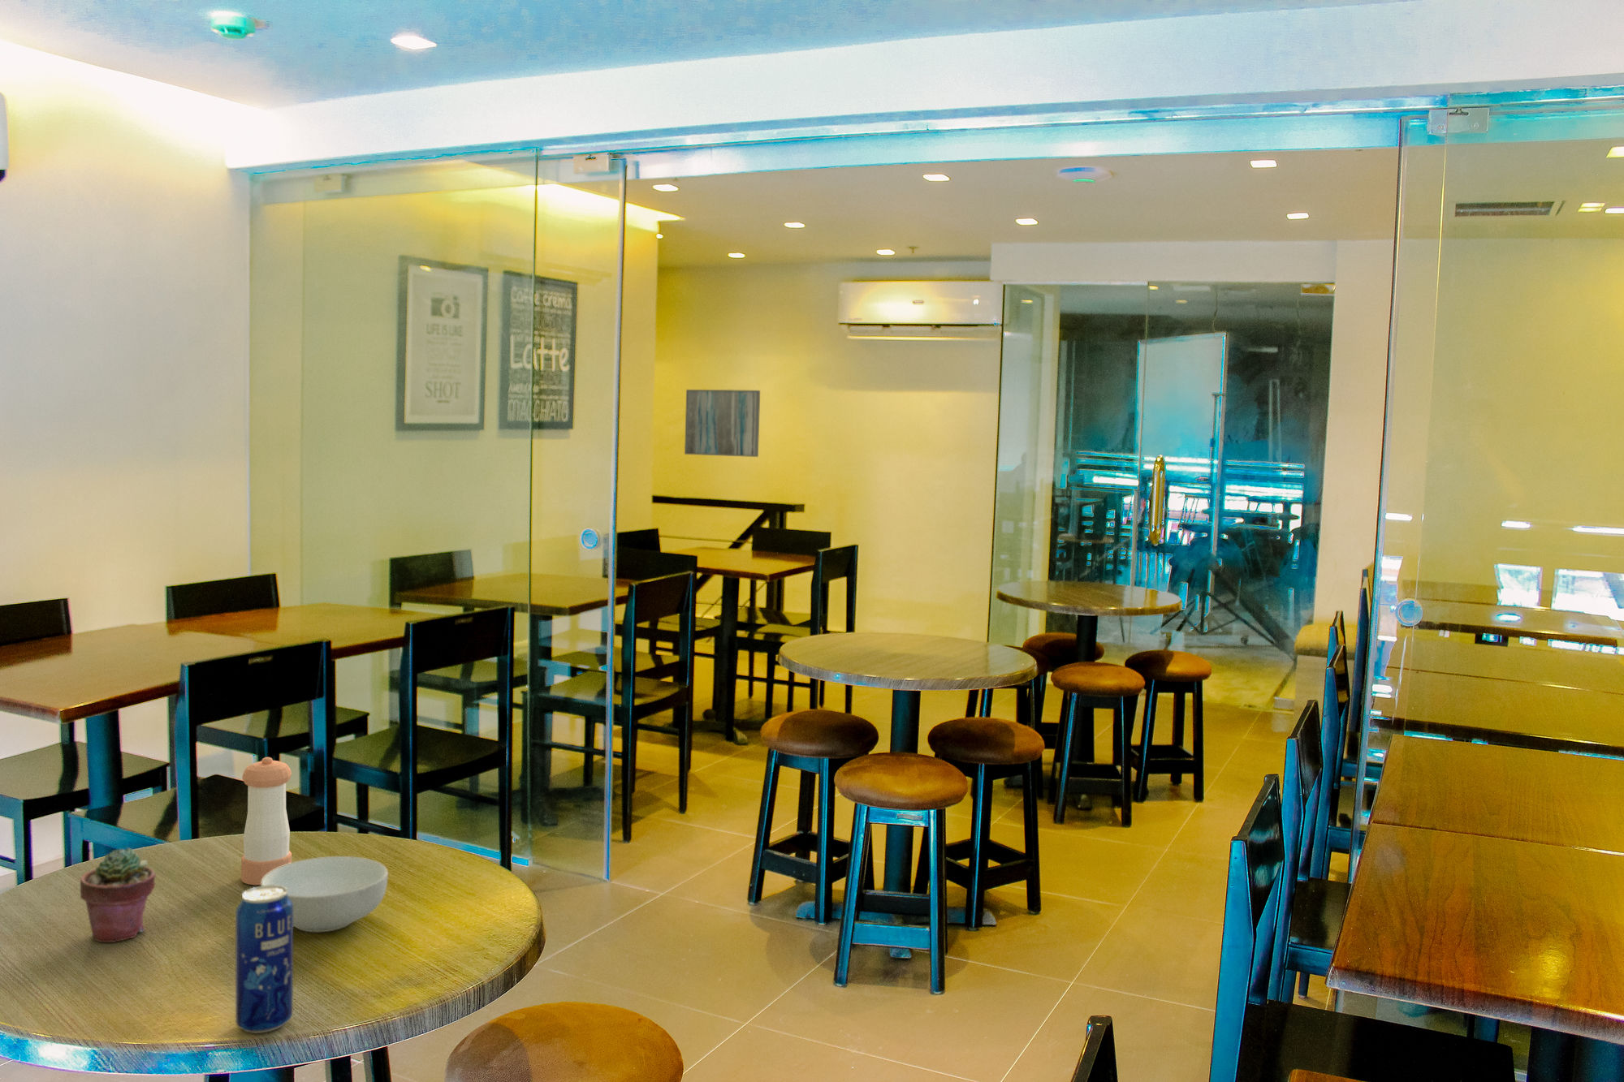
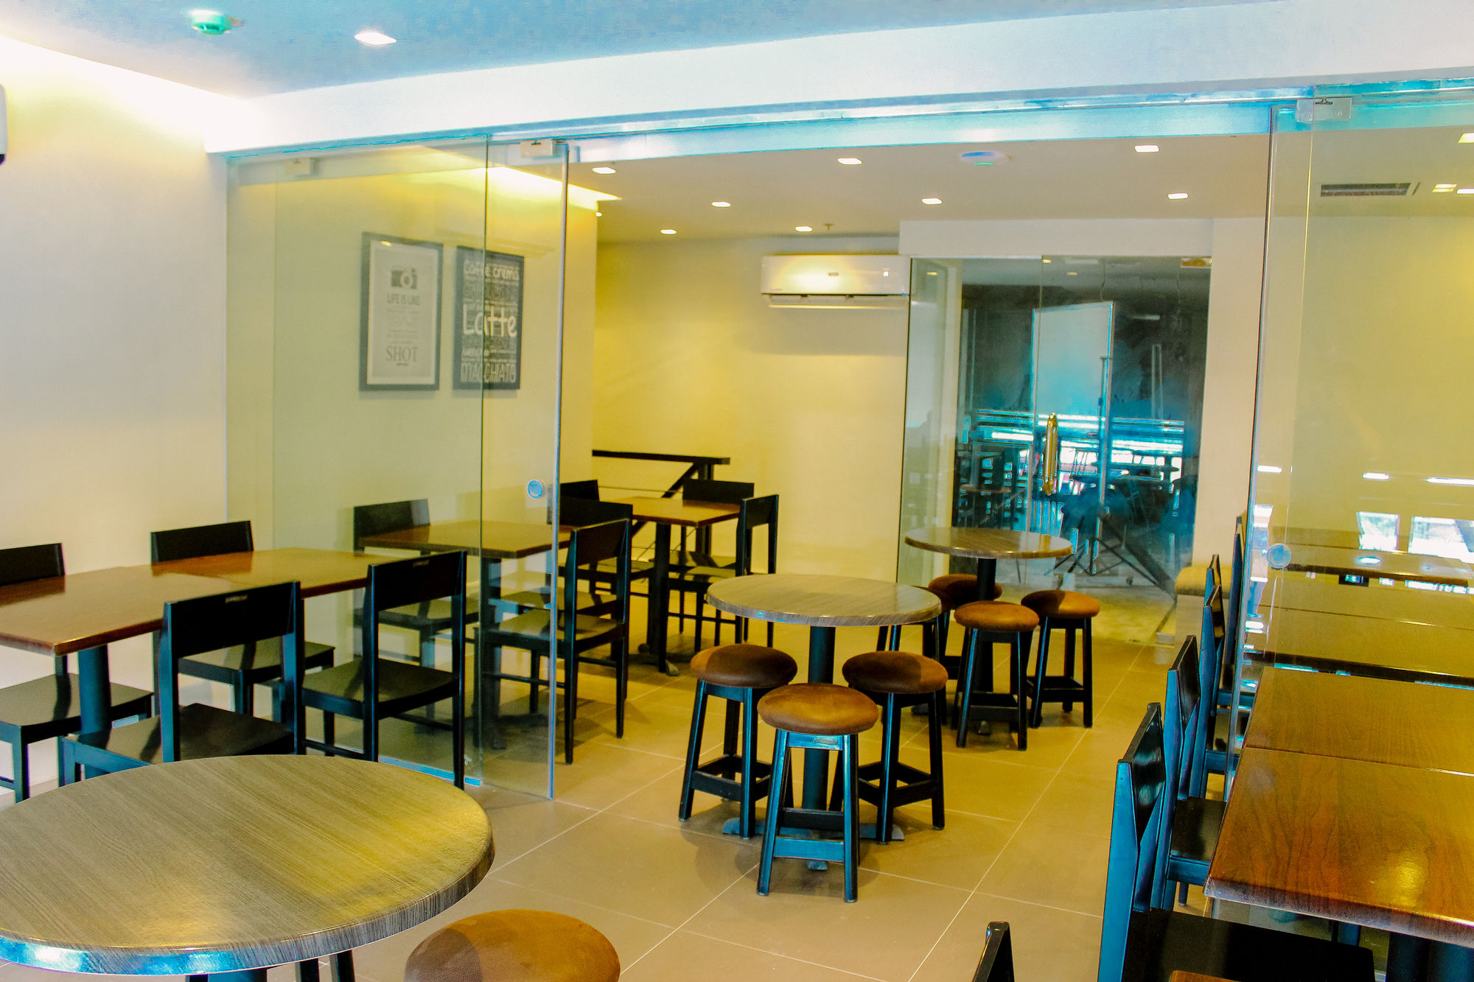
- cereal bowl (325, 897)
- wall art (722, 423)
- pepper shaker (267, 818)
- beverage can (264, 958)
- potted succulent (118, 892)
